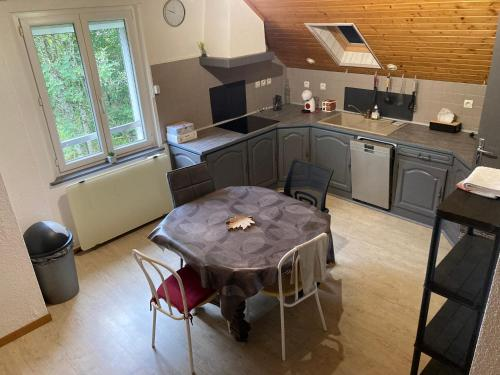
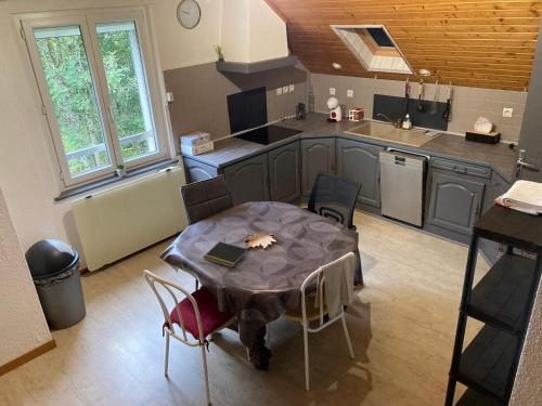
+ notepad (225, 253)
